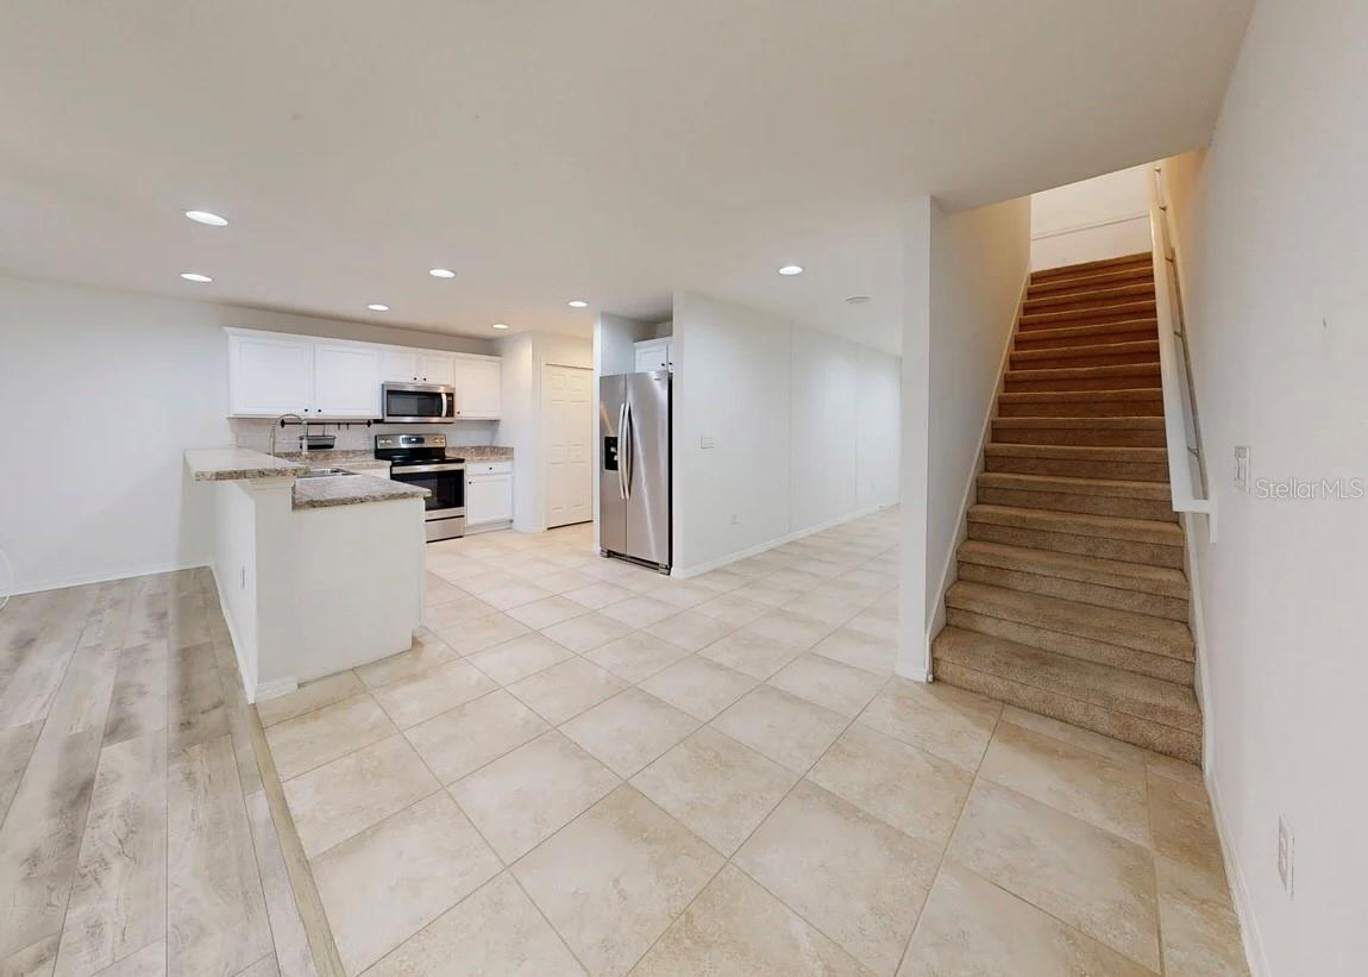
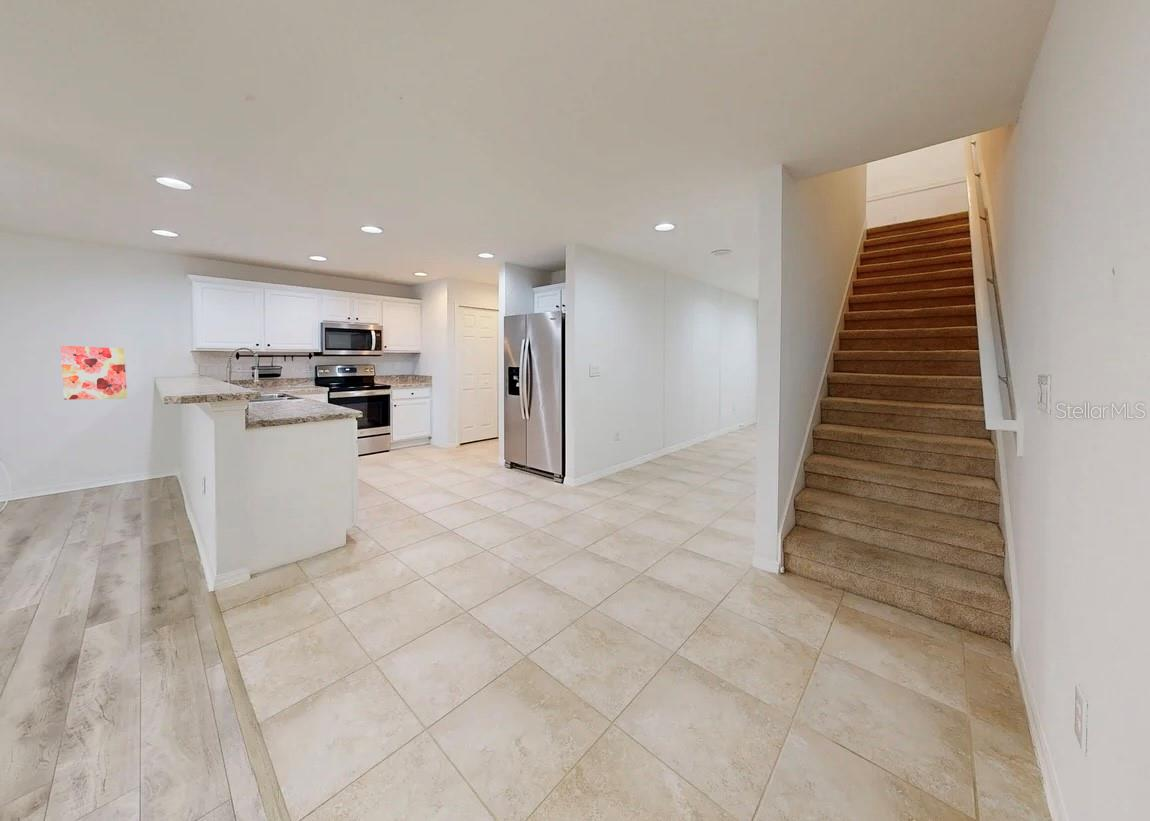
+ wall art (95, 373)
